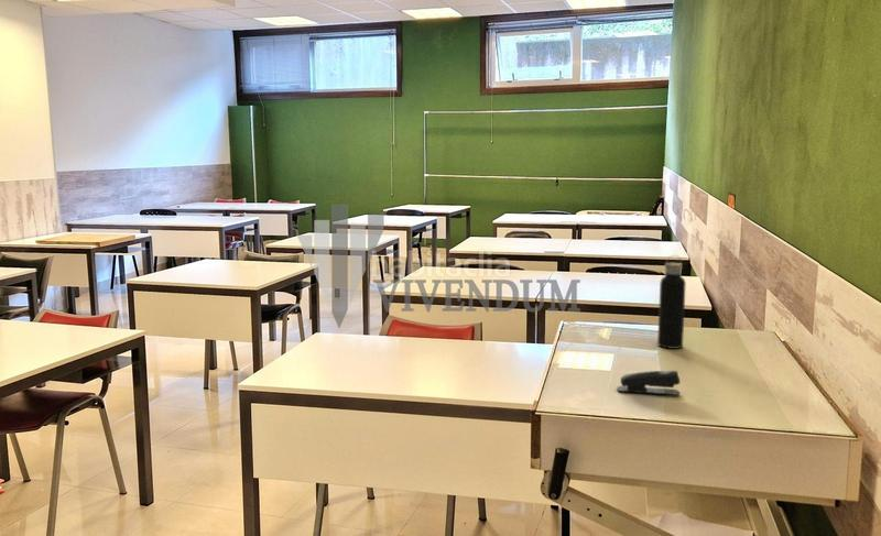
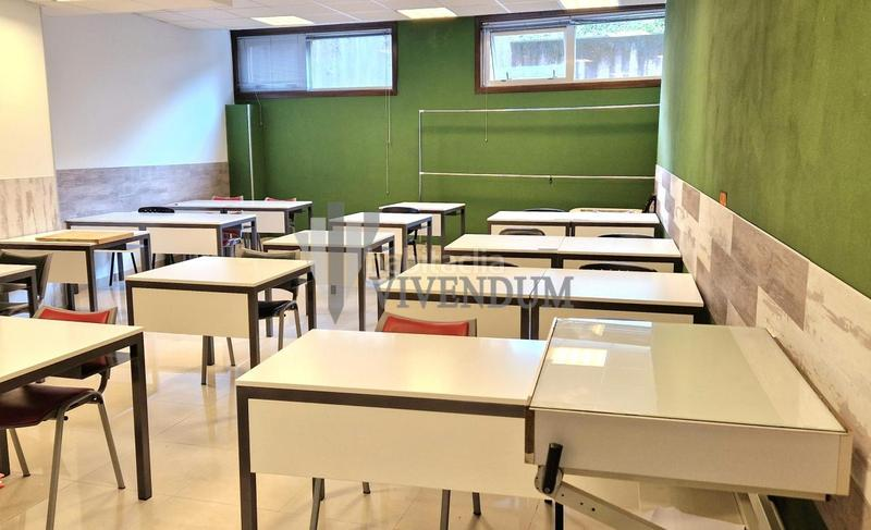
- stapler (648, 380)
- water bottle (672, 300)
